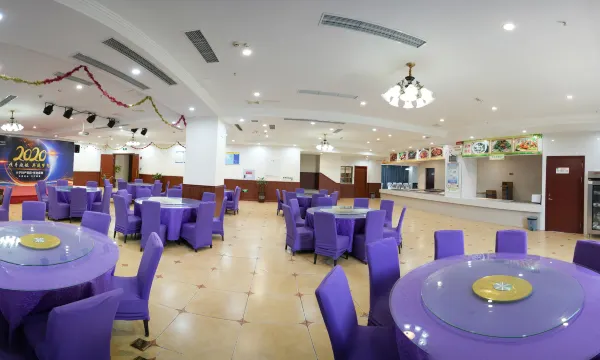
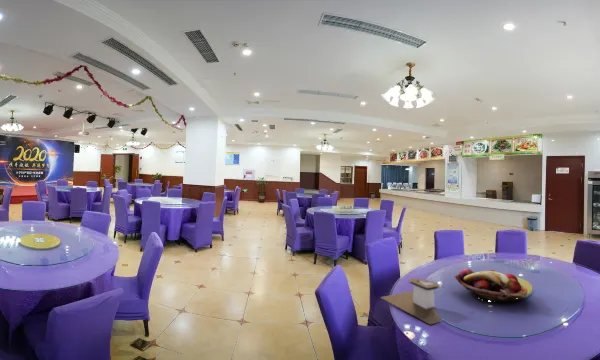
+ architectural model (423, 293)
+ fruit basket (490, 282)
